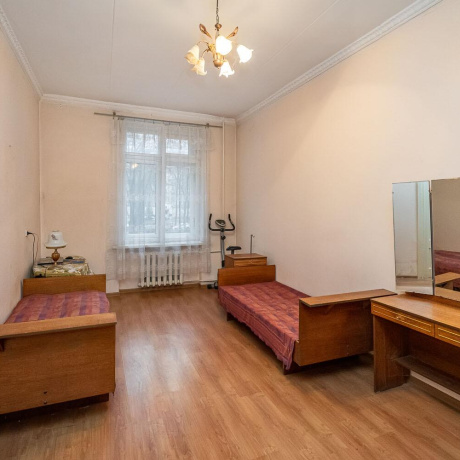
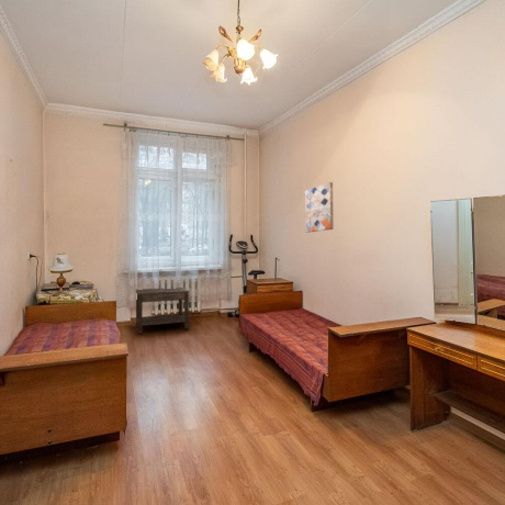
+ side table (158, 301)
+ wall art (318, 209)
